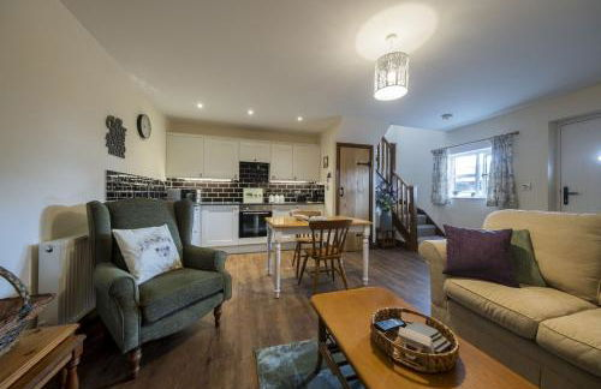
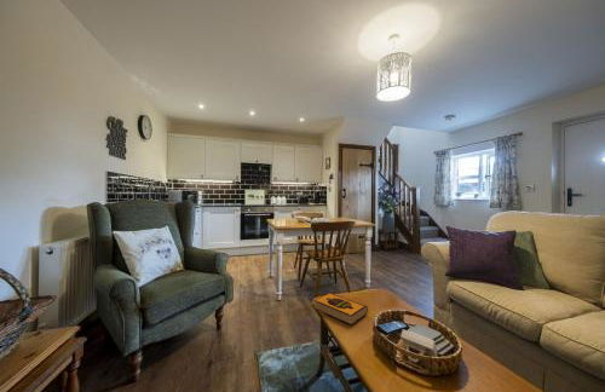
+ hardback book (340, 306)
